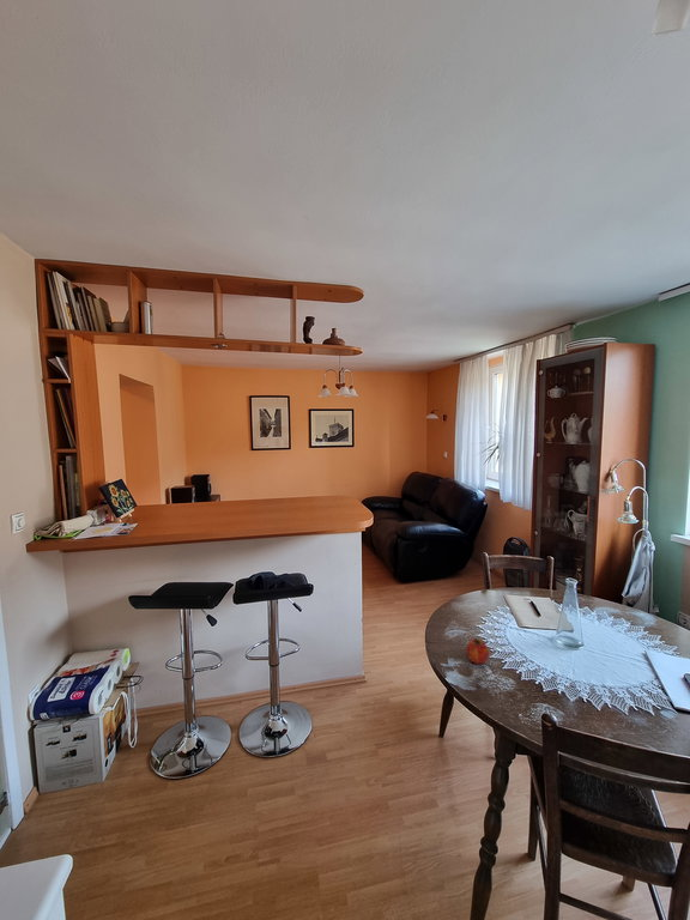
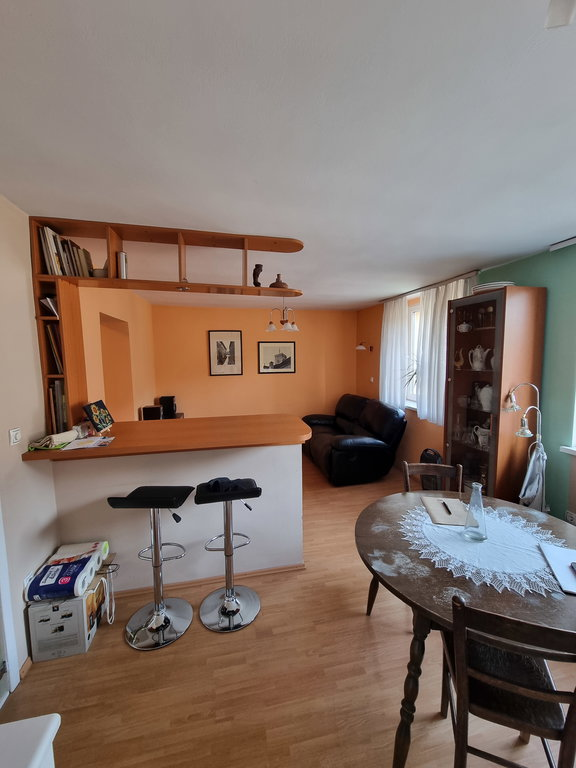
- fruit (477, 649)
